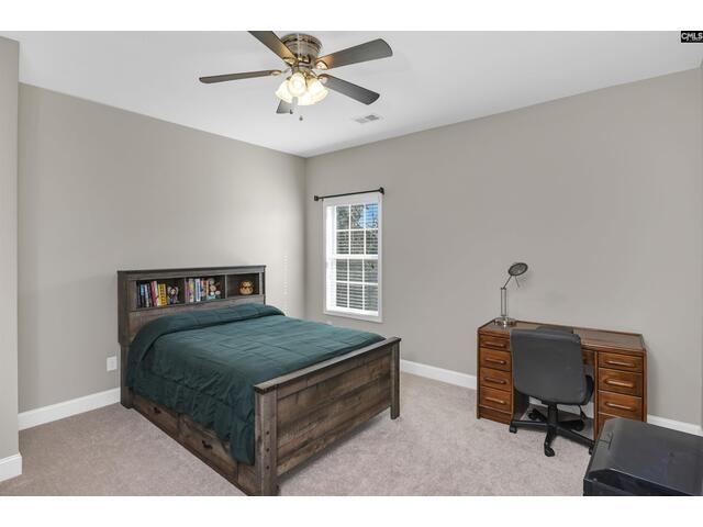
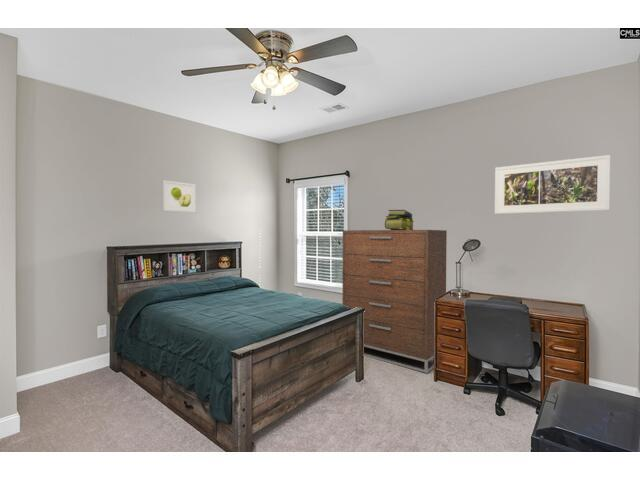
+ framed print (547, 187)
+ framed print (179, 197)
+ dresser (391, 292)
+ stack of books (399, 220)
